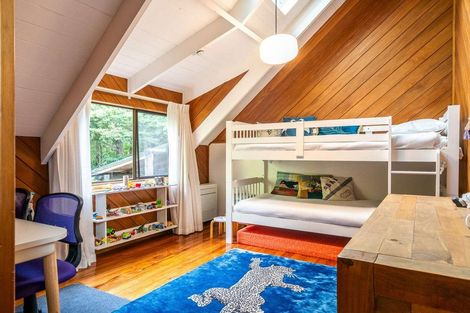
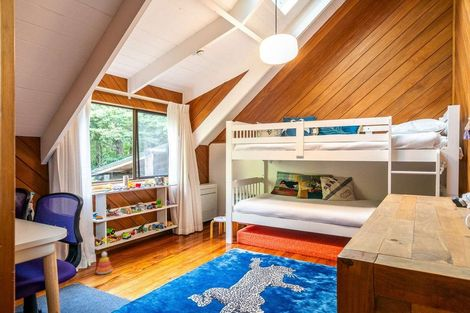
+ stacking toy (104, 262)
